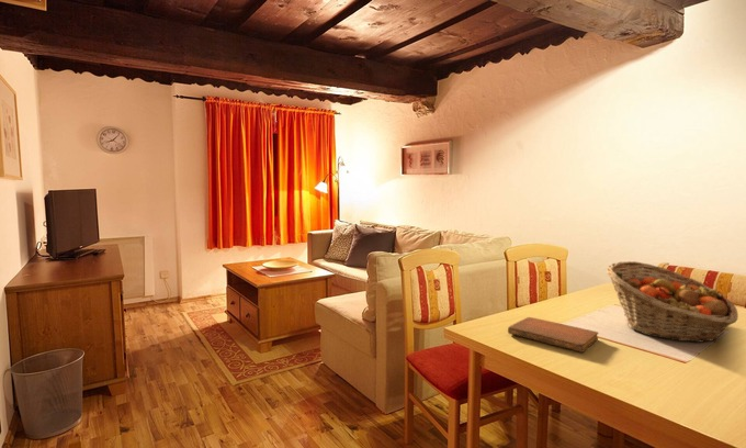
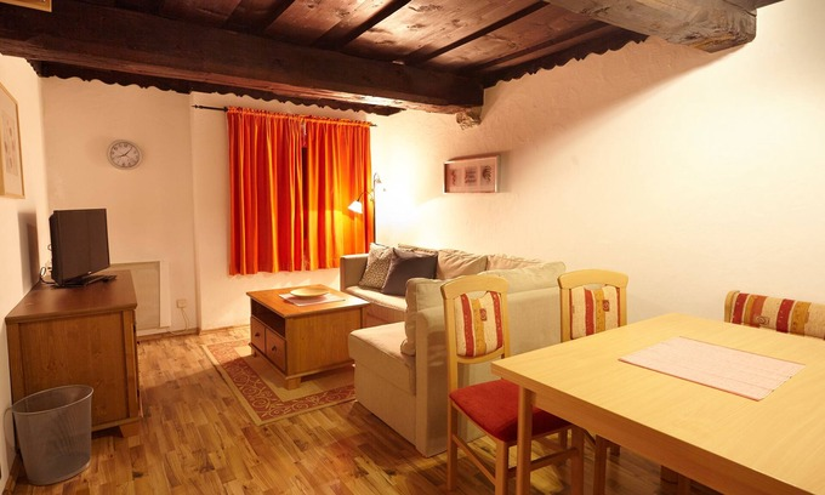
- fruit basket (668, 298)
- notebook (552, 333)
